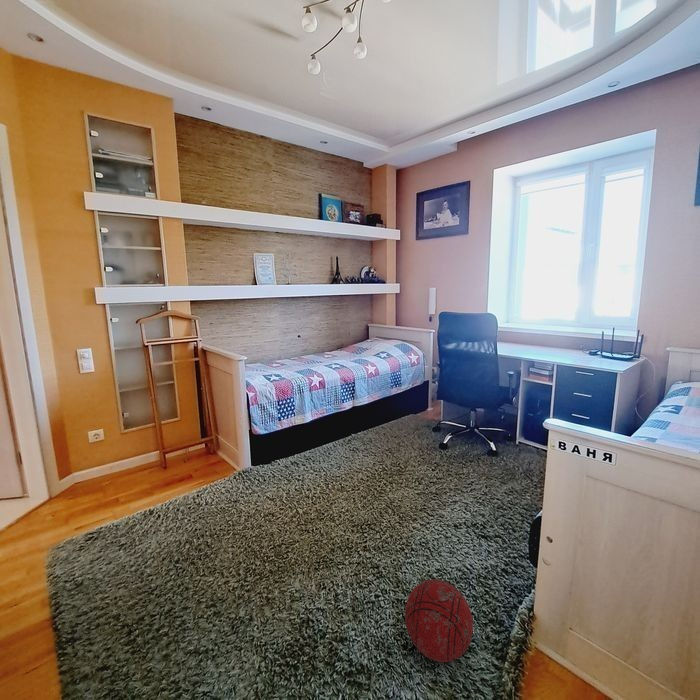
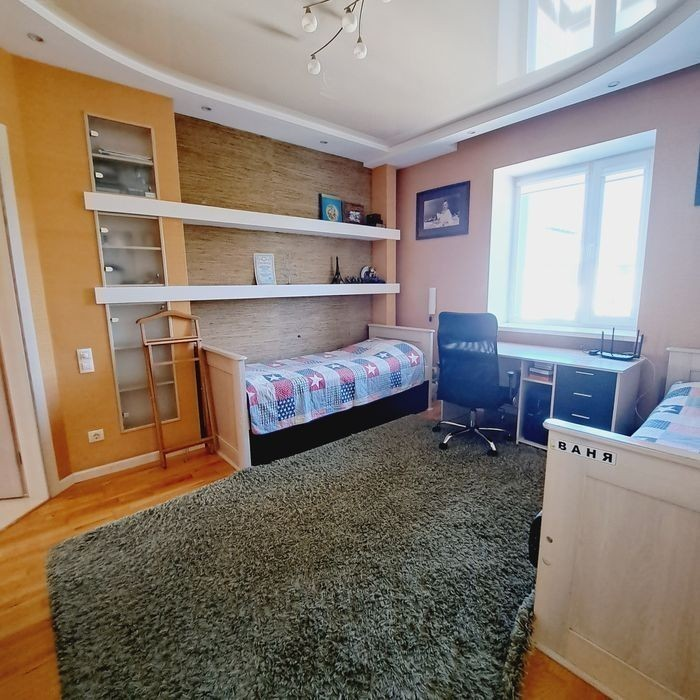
- ball (438, 618)
